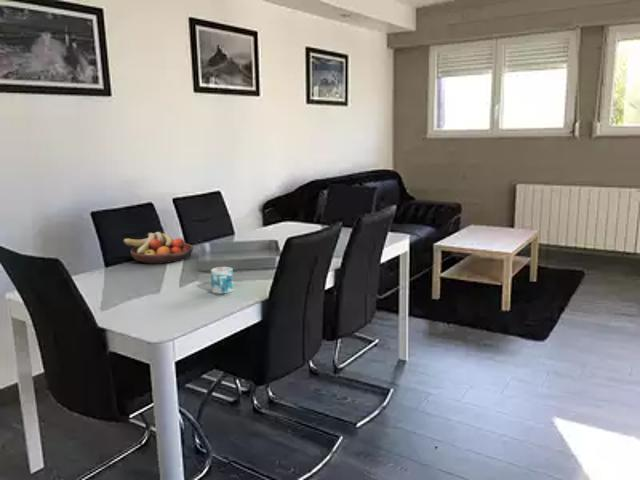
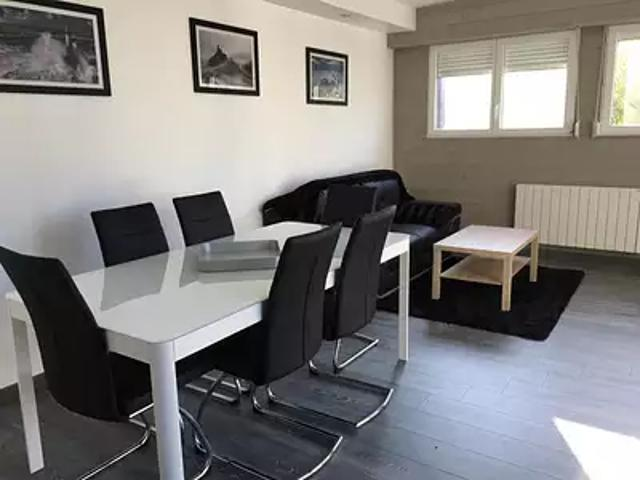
- mug (222, 281)
- fruit bowl (161, 246)
